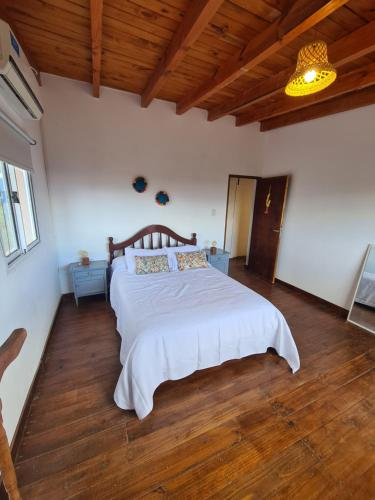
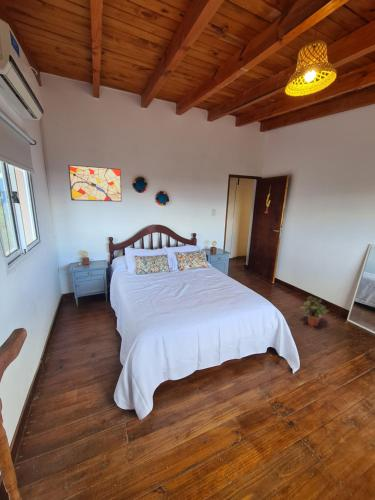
+ potted plant (314, 311)
+ wall art (96, 184)
